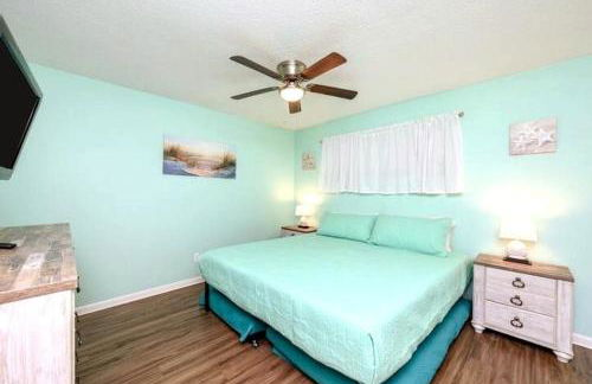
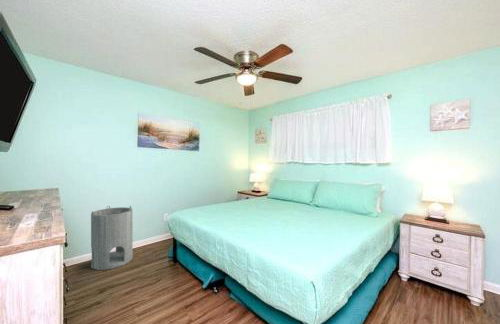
+ cylinder (112, 234)
